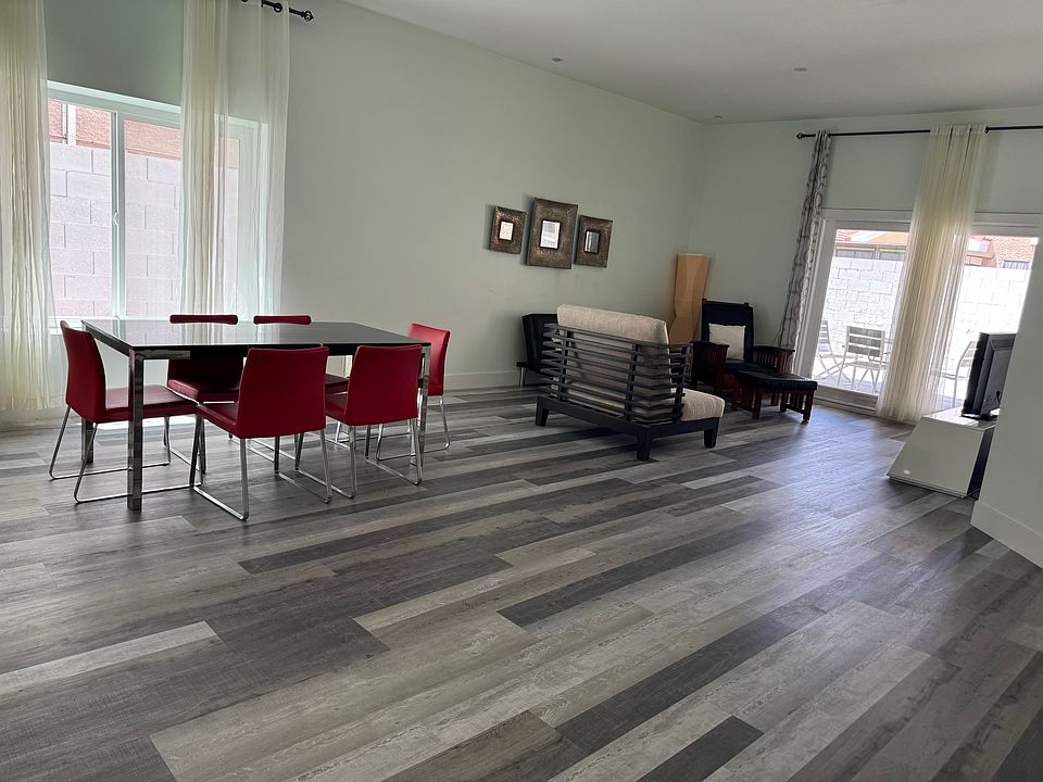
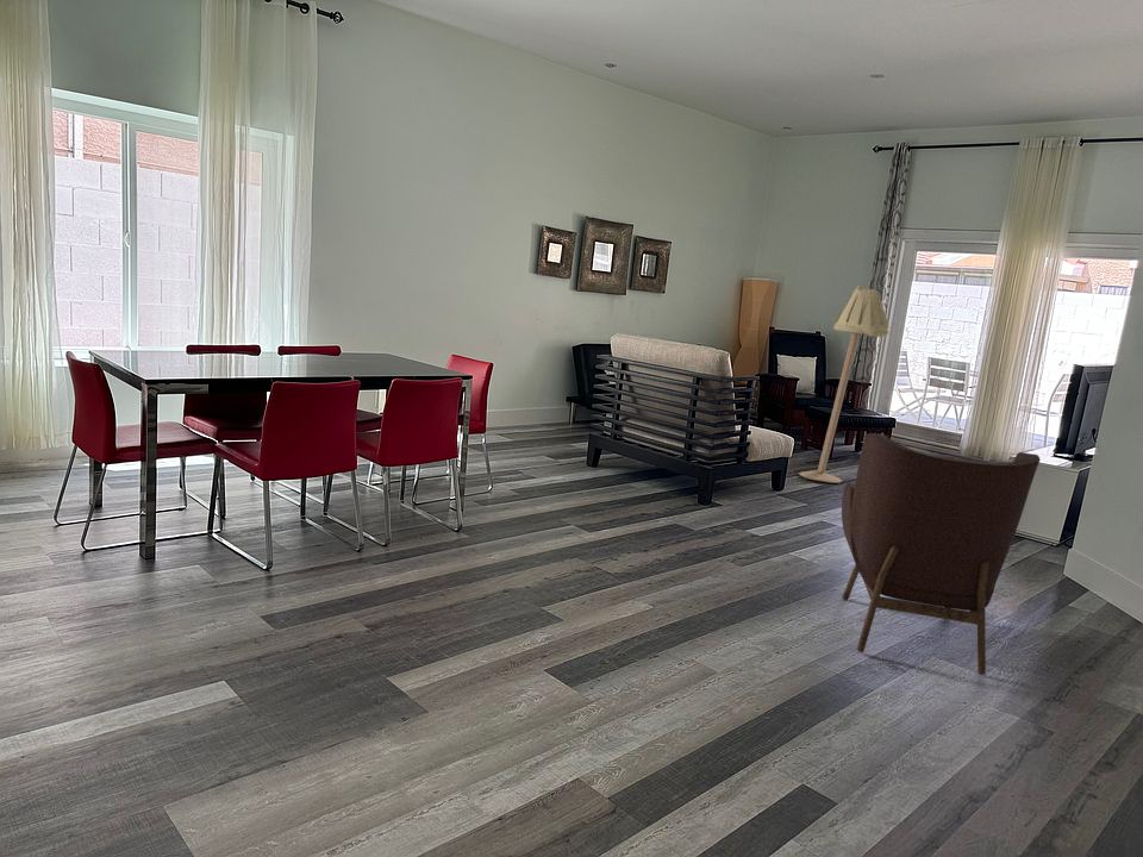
+ armchair (924, 536)
+ floor lamp (845, 384)
